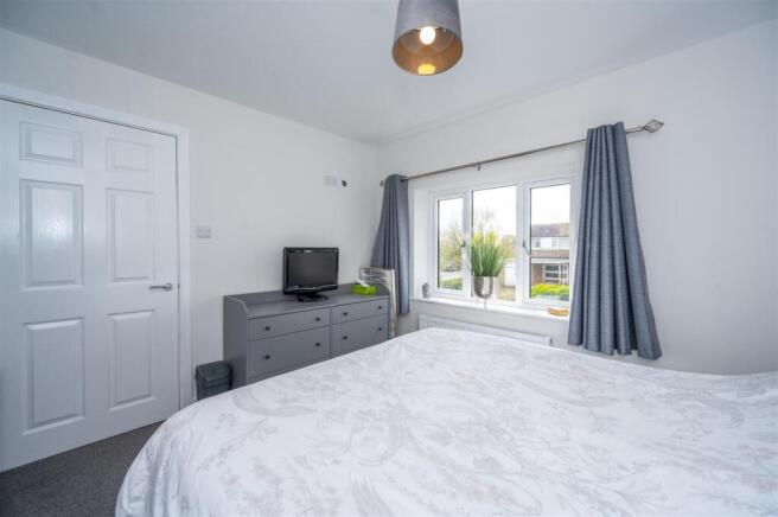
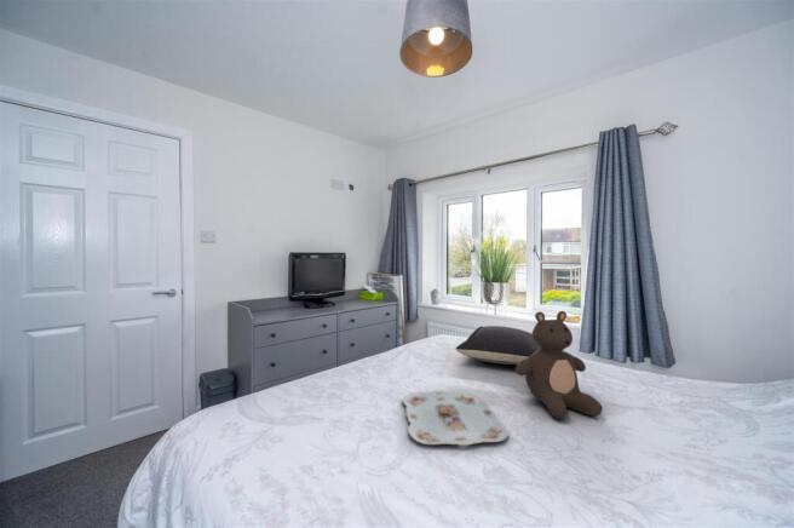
+ teddy bear (559, 360)
+ serving tray (449, 414)
+ pillow (504, 344)
